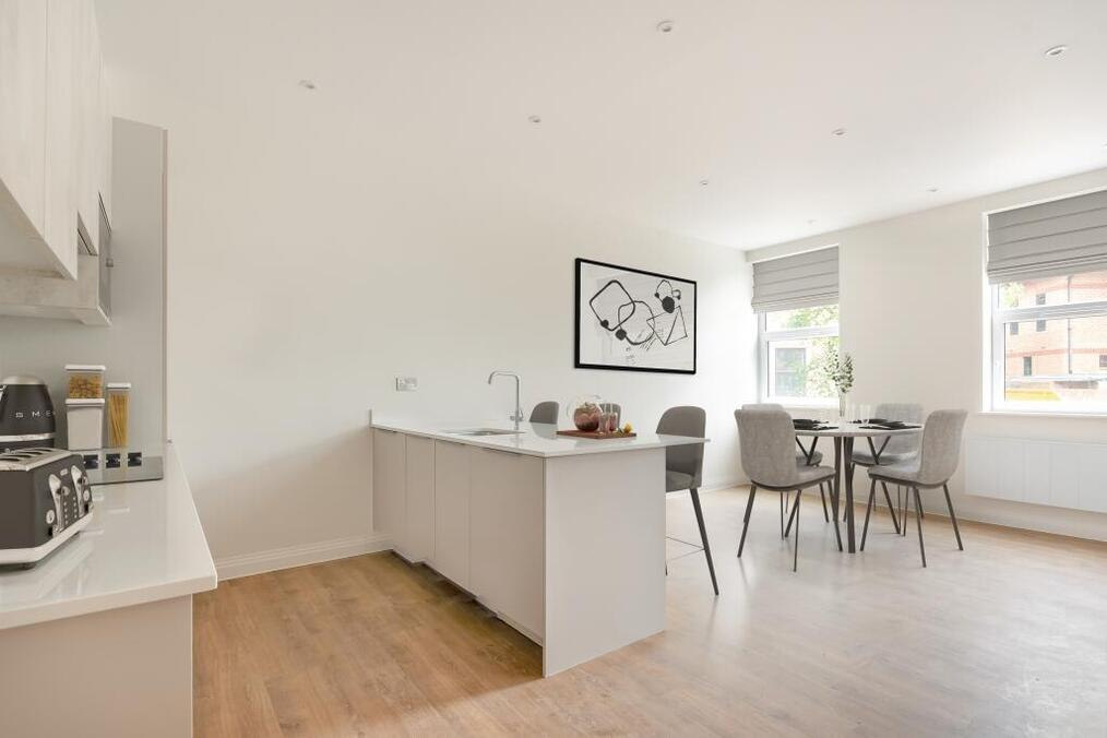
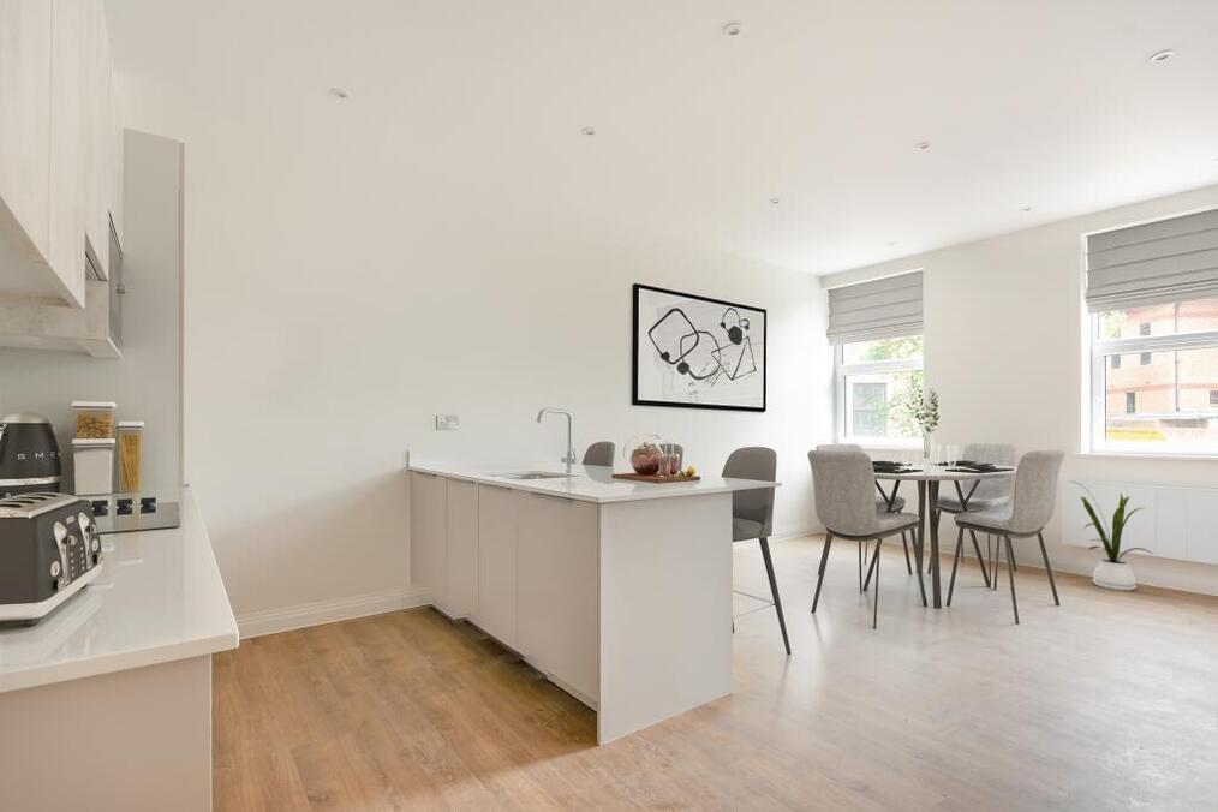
+ house plant (1109, 535)
